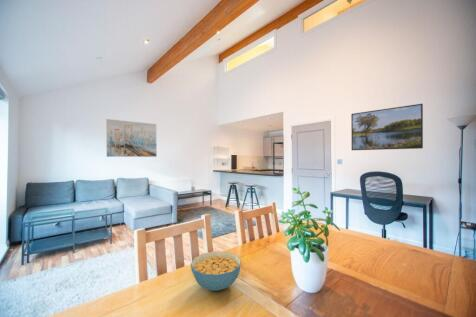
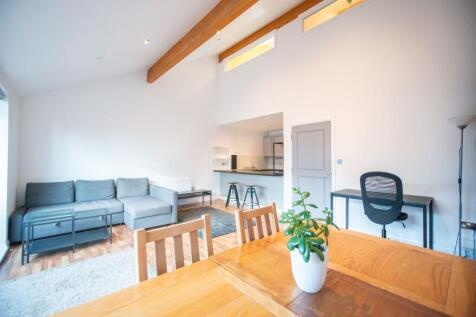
- cereal bowl (216, 273)
- wall art (133, 139)
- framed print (383, 129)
